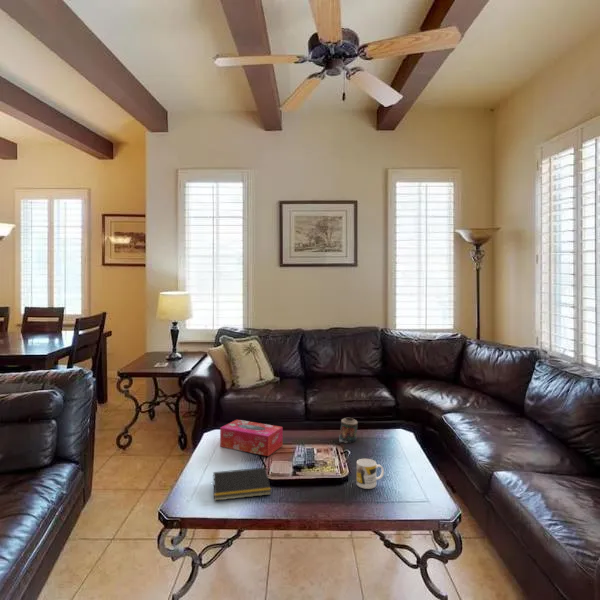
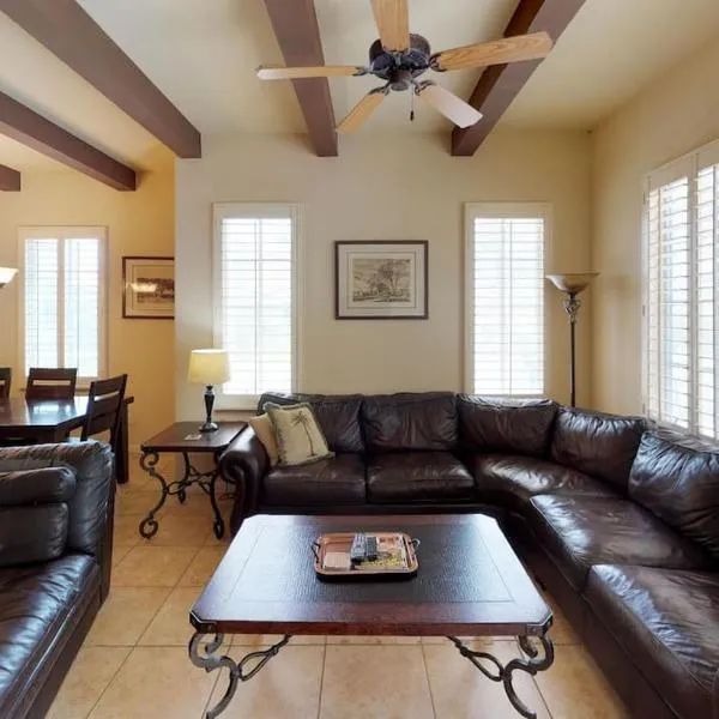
- candle (346, 429)
- tissue box (251, 436)
- mug (370, 473)
- notepad (241, 483)
